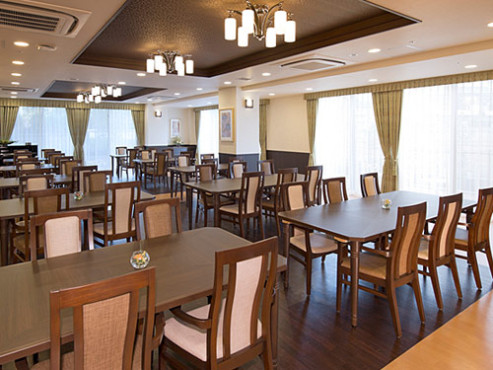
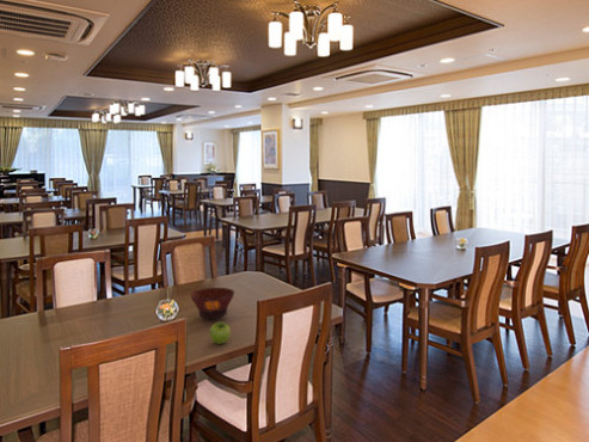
+ fruit (220, 332)
+ bowl (213, 305)
